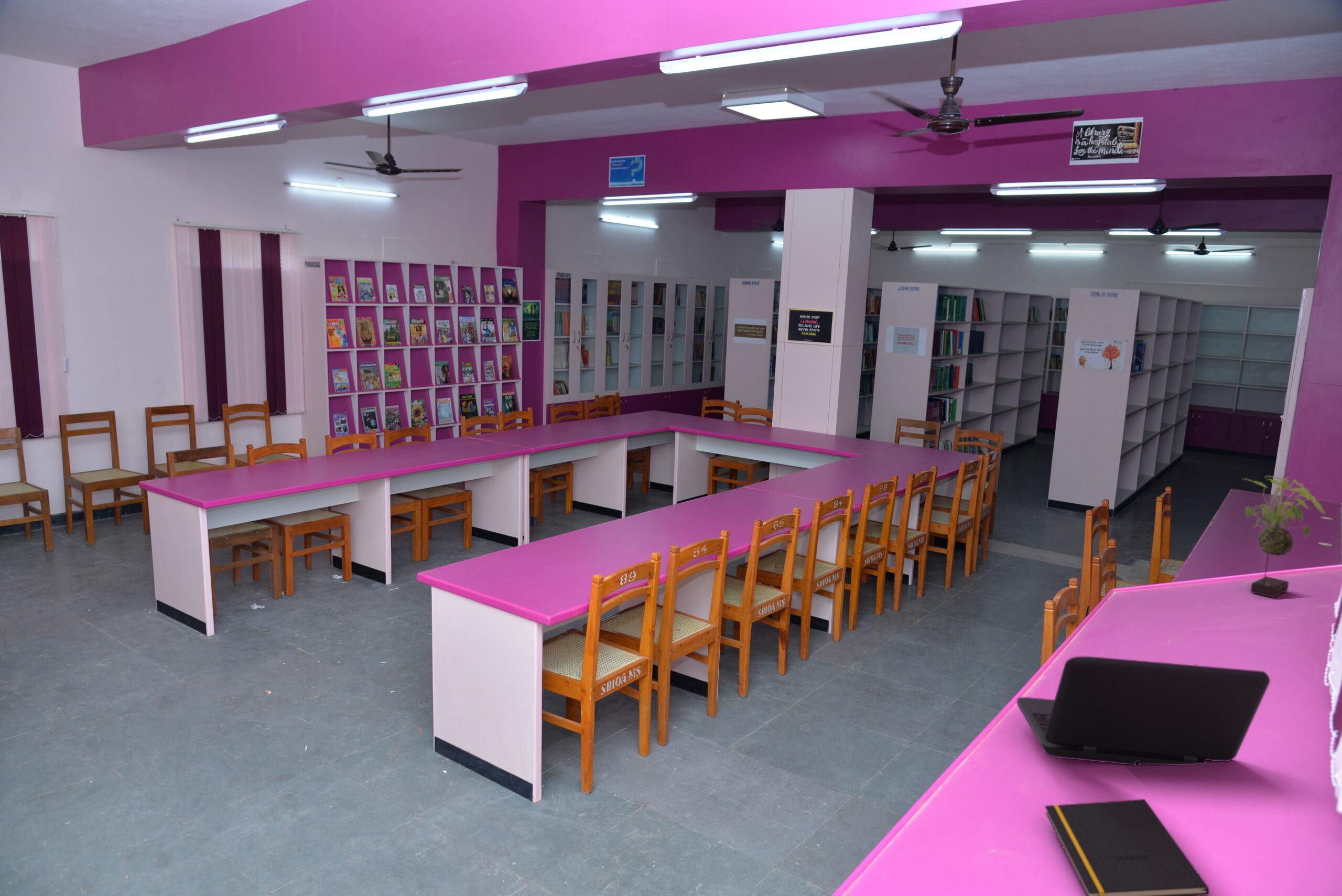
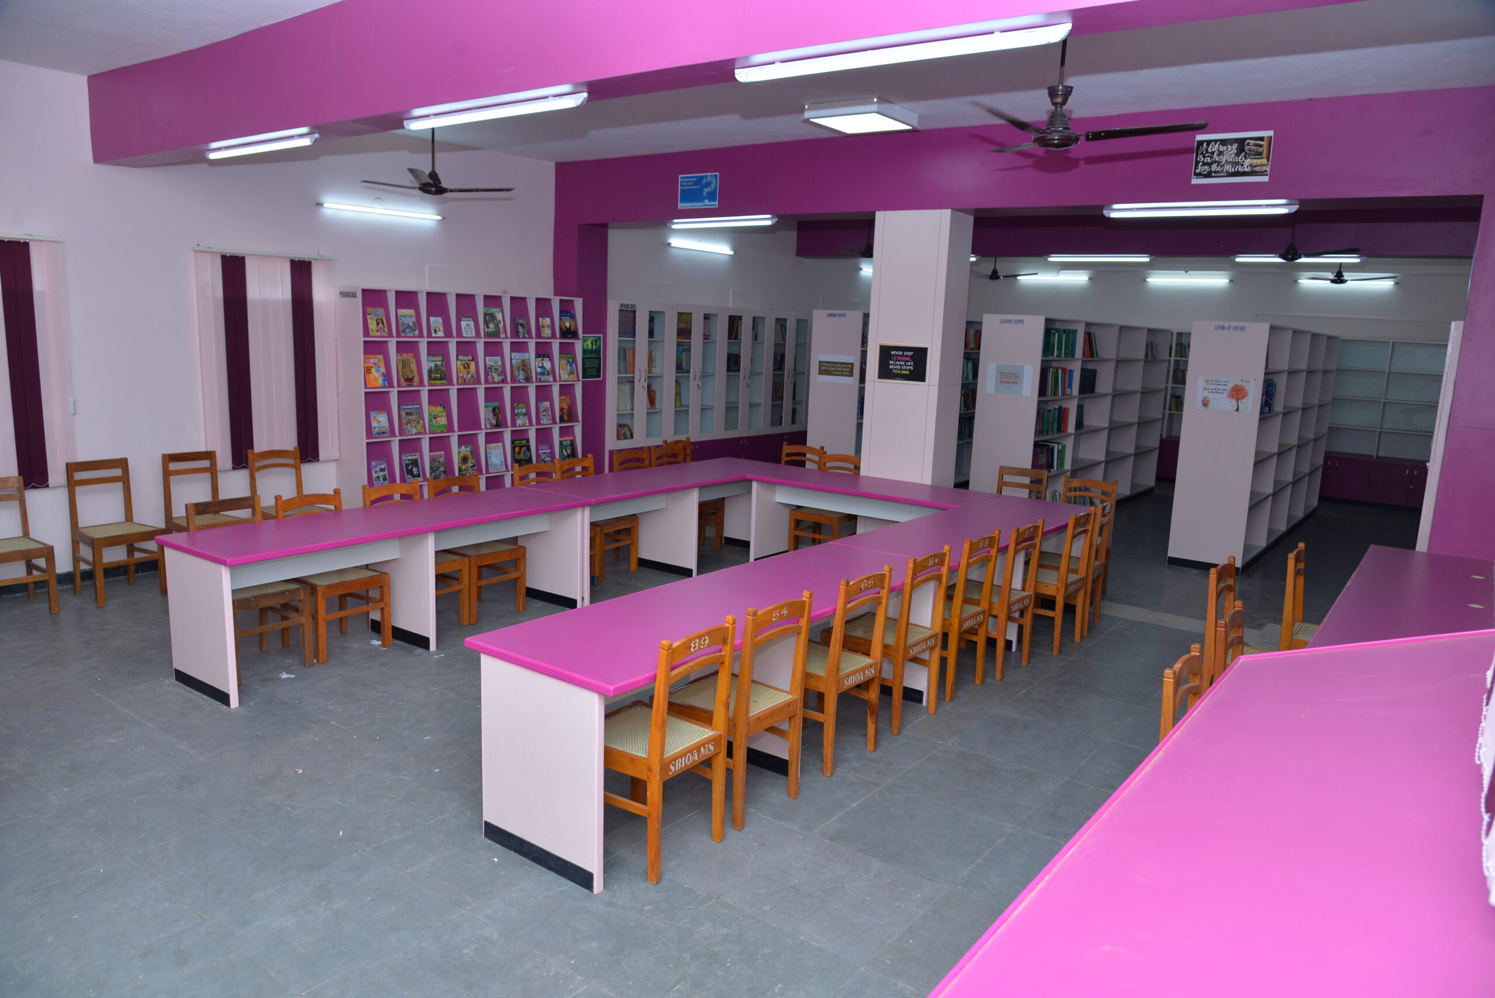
- laptop (1129, 691)
- notepad (1119, 846)
- plant (1276, 531)
